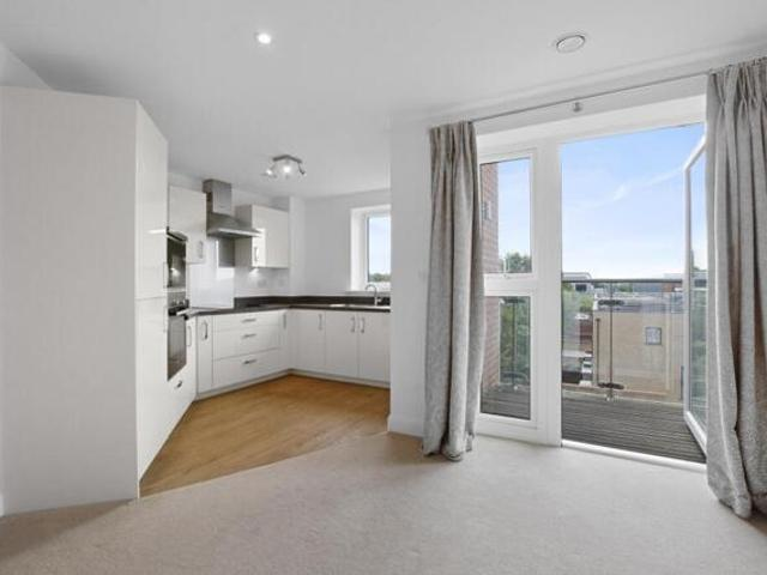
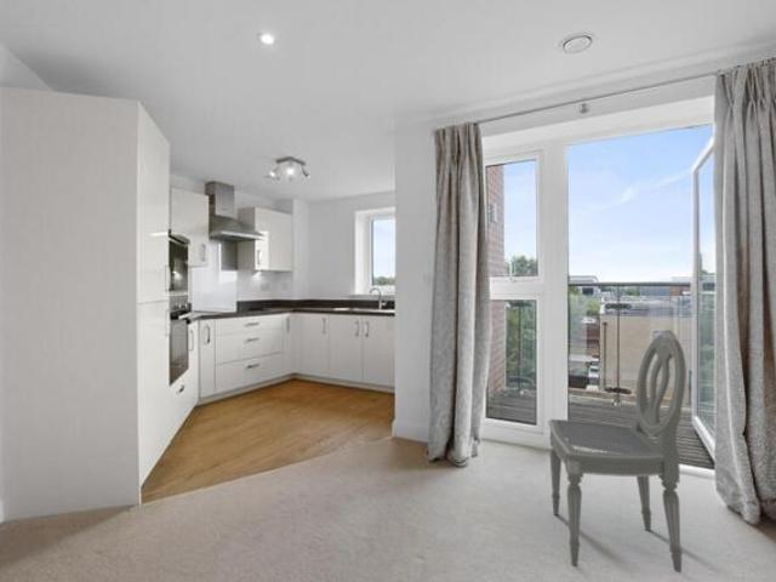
+ dining chair (611, 435)
